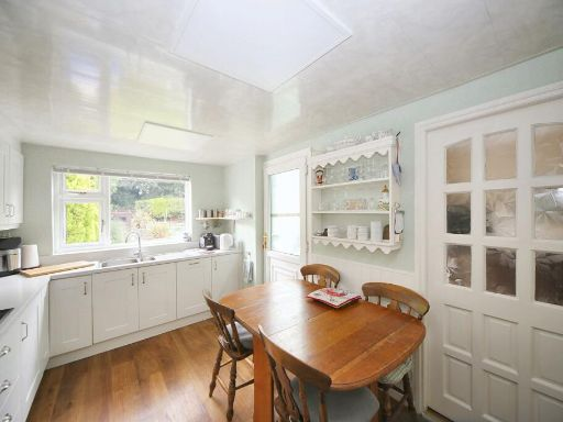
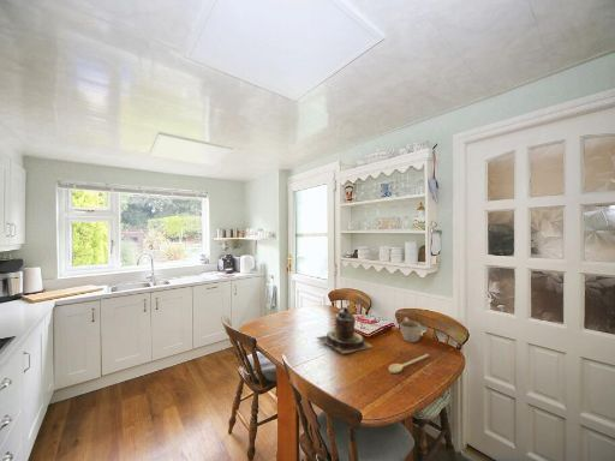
+ cup (410, 329)
+ teapot (344, 325)
+ spoon (410, 361)
